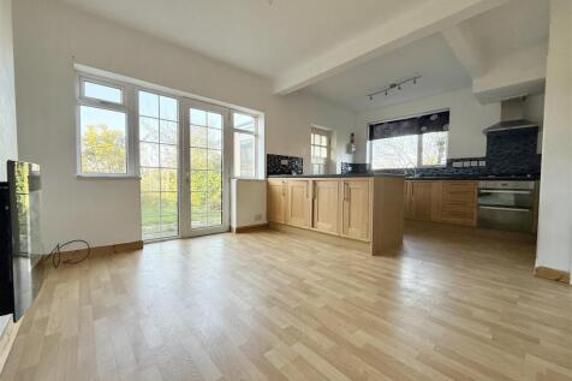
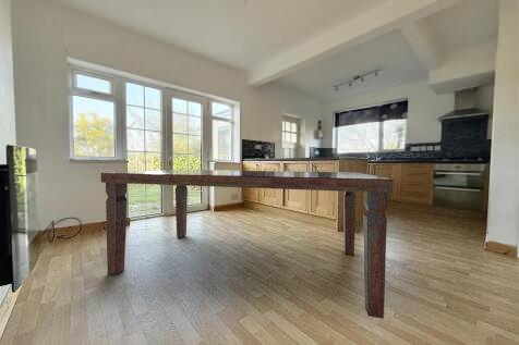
+ dining table (245, 187)
